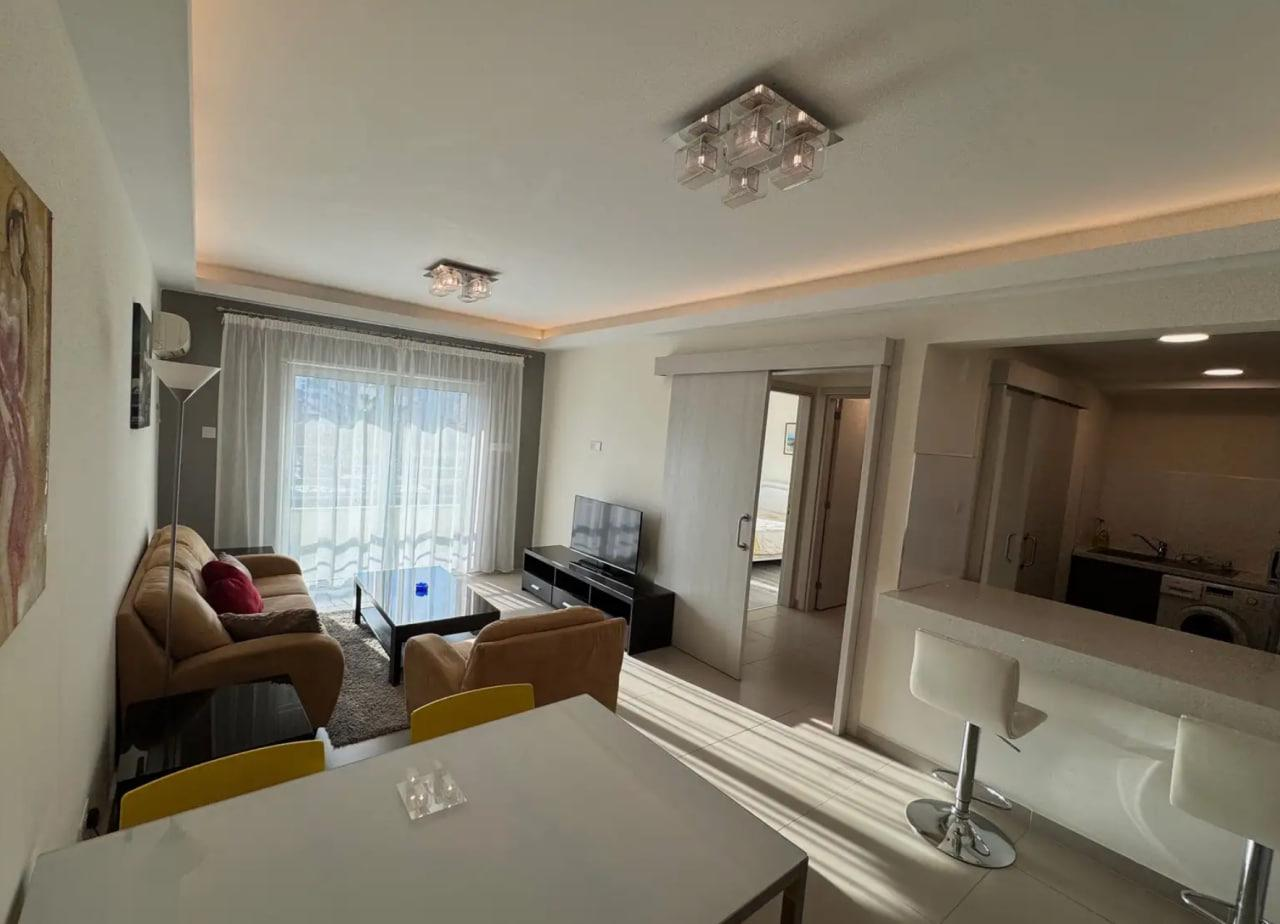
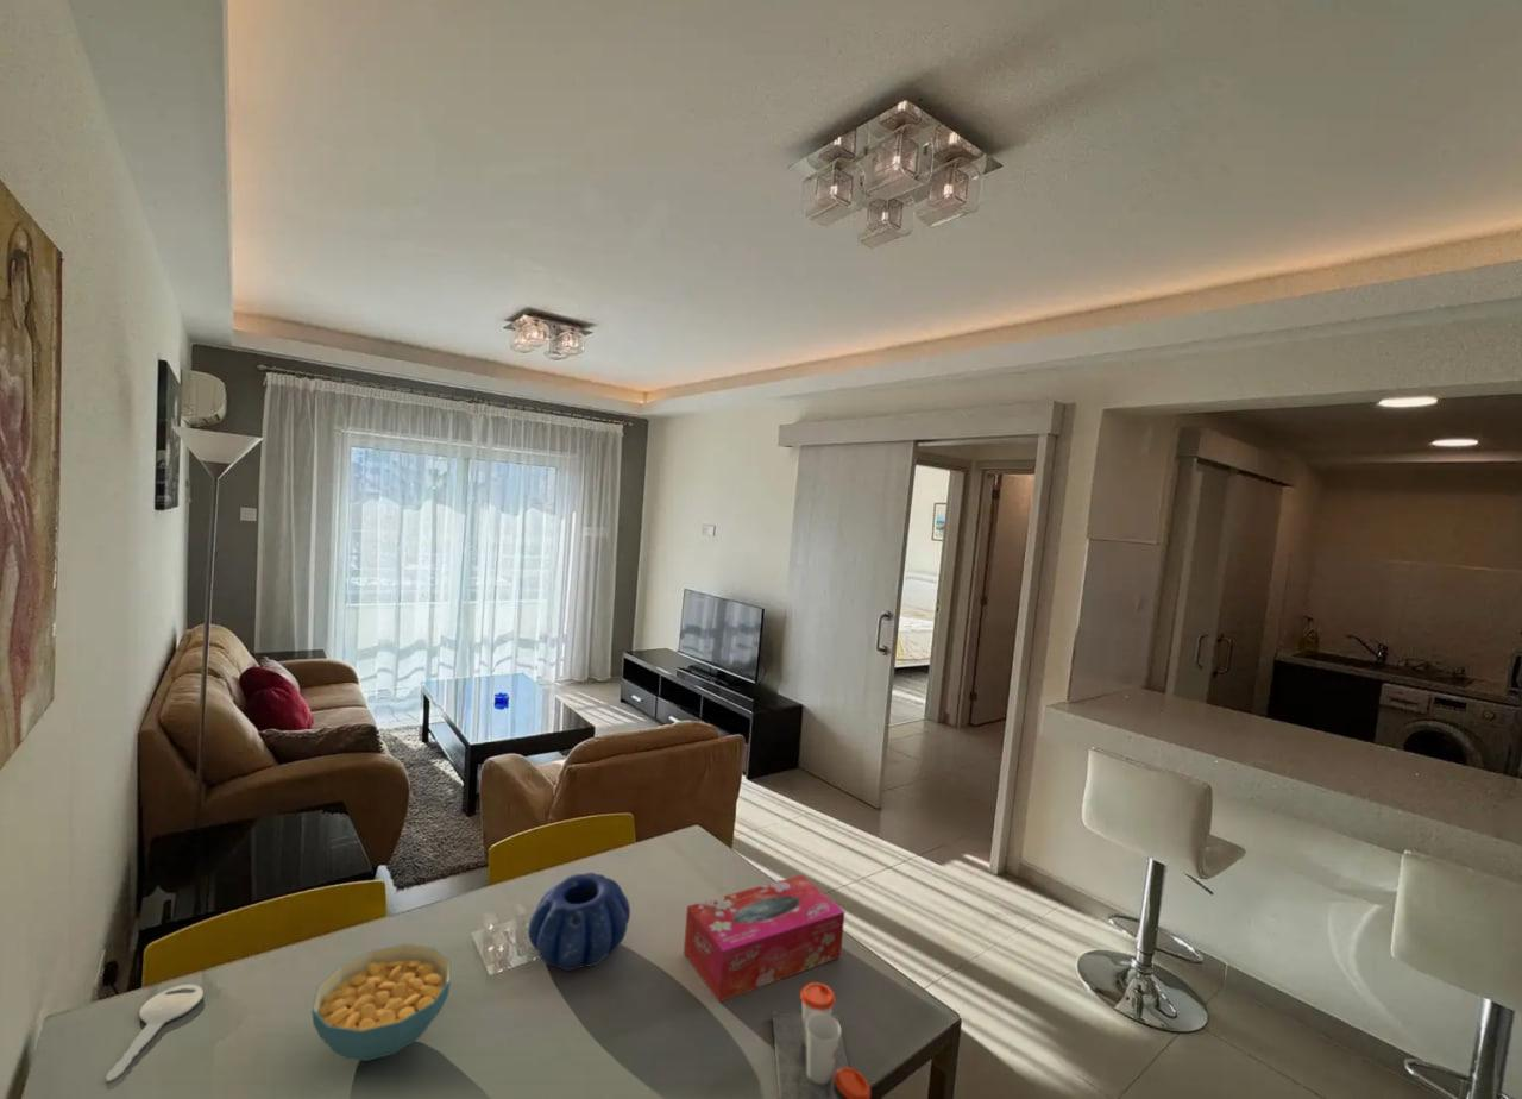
+ cup (822, 1035)
+ tissue box (765, 931)
+ key (150, 1029)
+ decorative bowl (580, 917)
+ cereal bowl (383, 1012)
